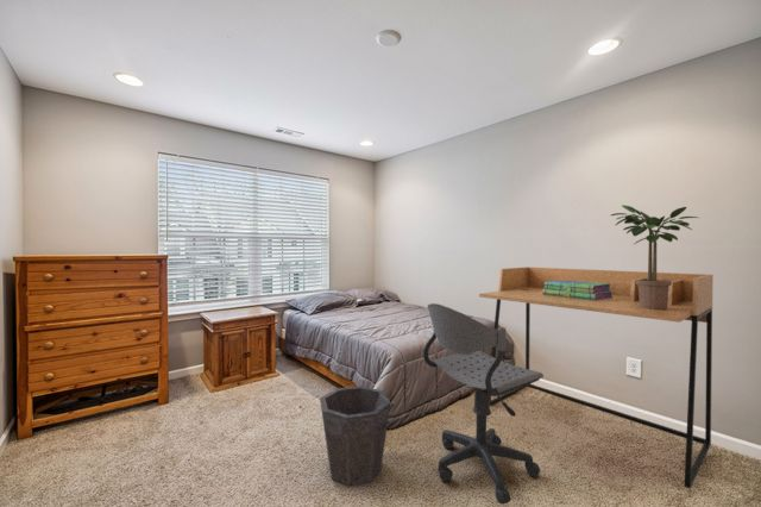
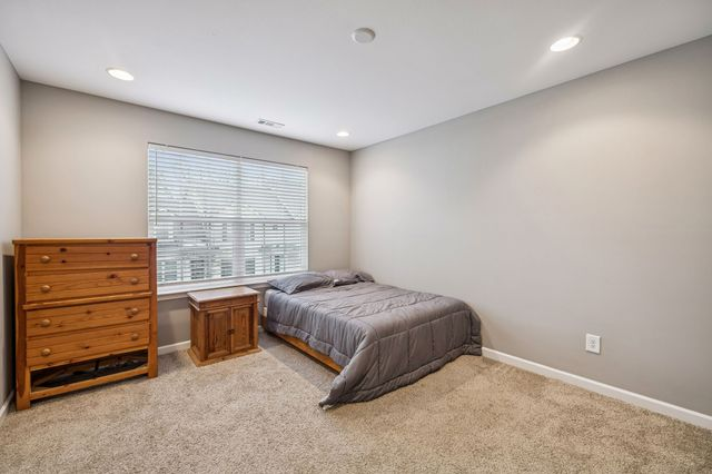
- waste bin (354, 433)
- office chair (478, 383)
- desk (583, 309)
- potted plant (648, 254)
- stack of books (577, 288)
